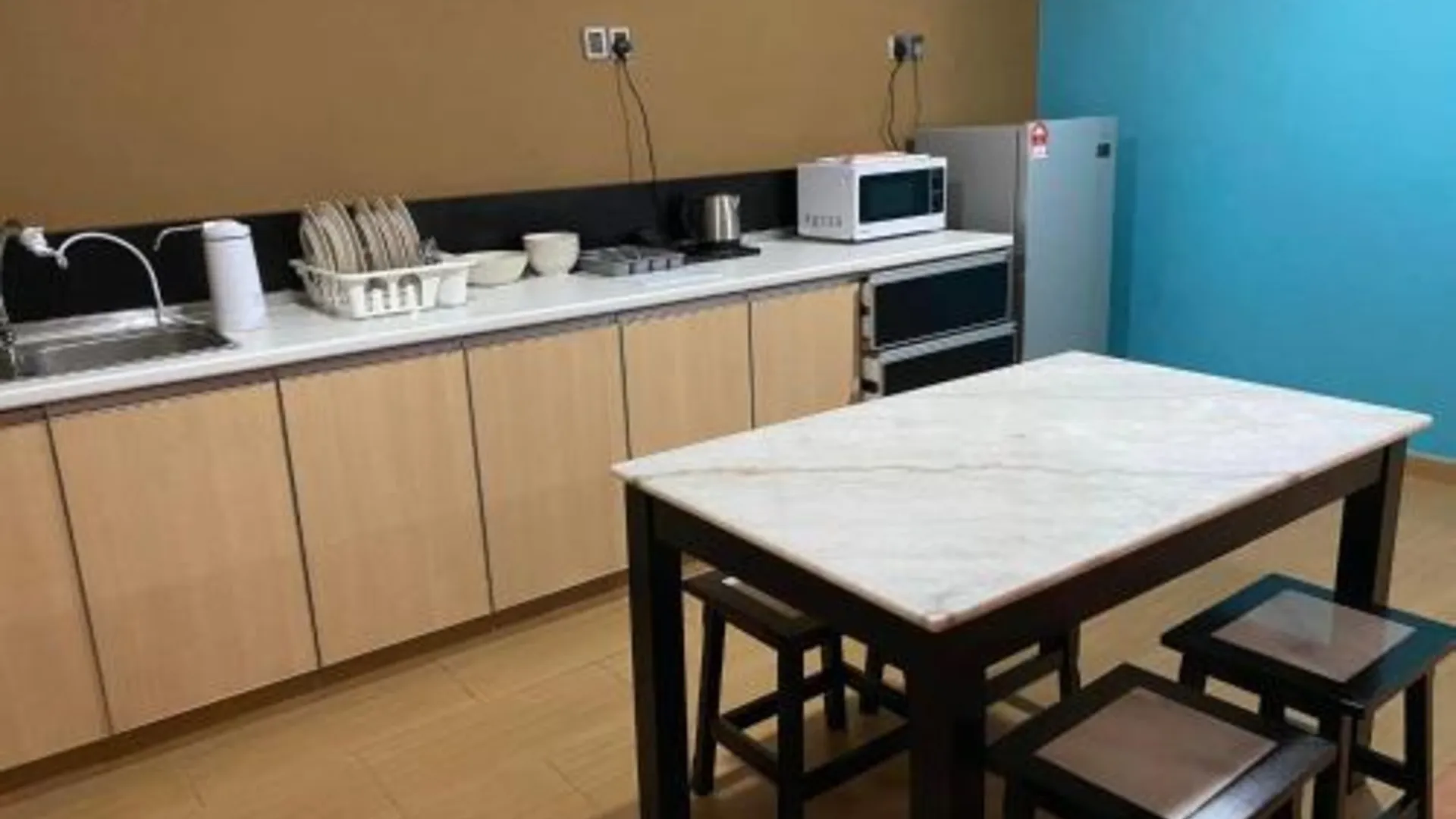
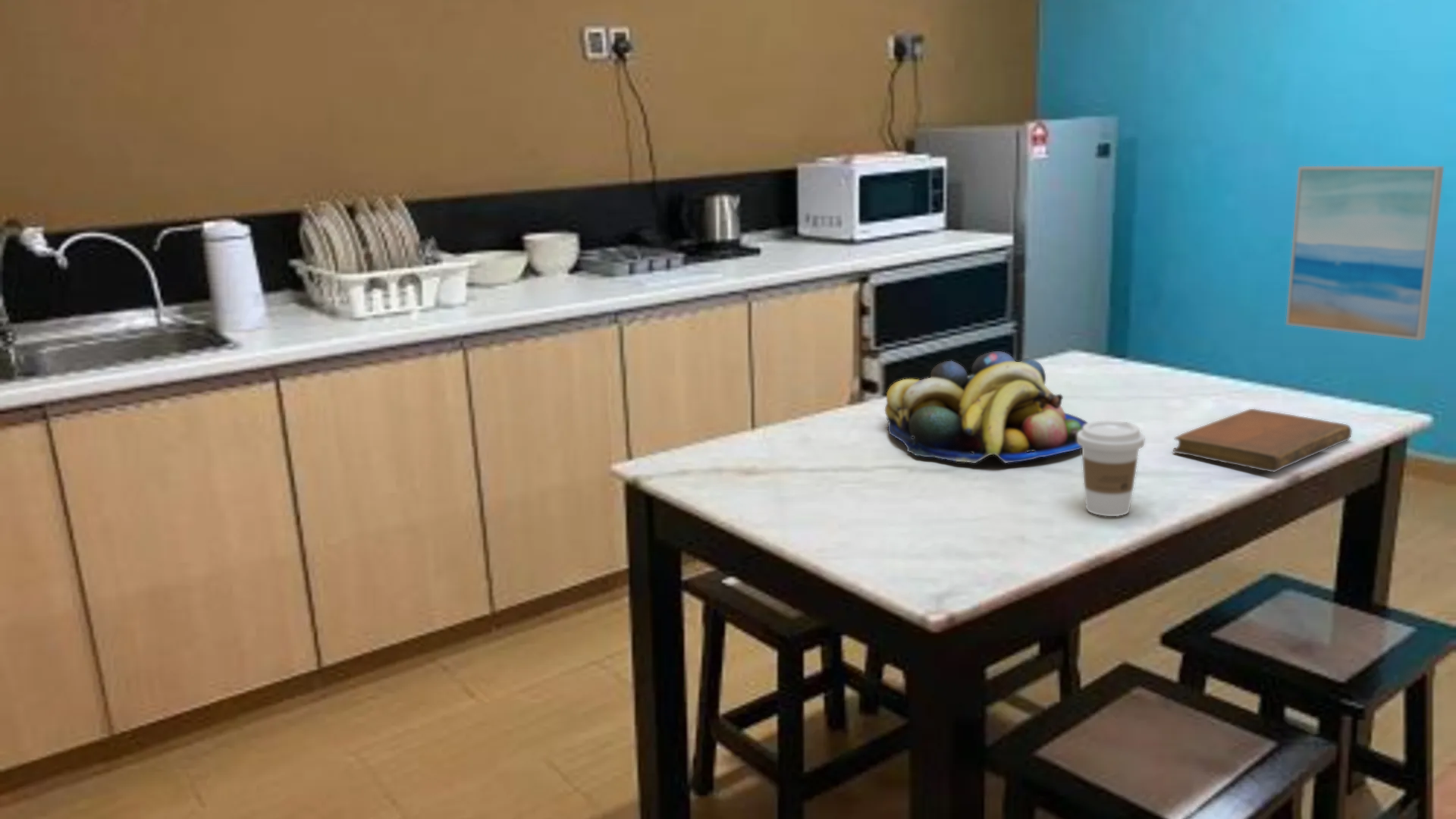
+ fruit bowl (991, 397)
+ notebook (1263, 438)
+ coffee cup (1109, 468)
+ wall art (1360, 250)
